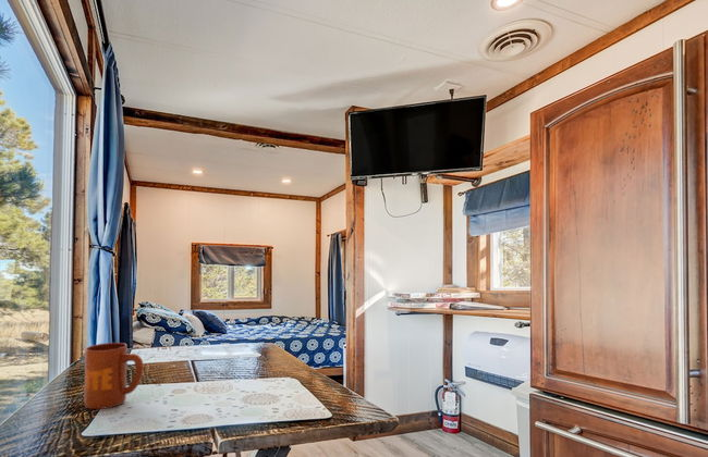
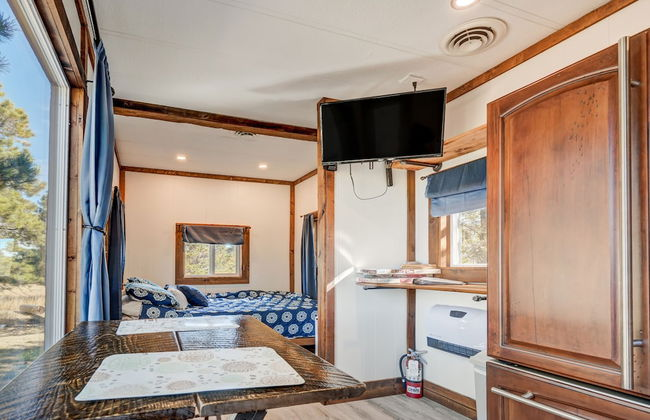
- mug (114, 374)
